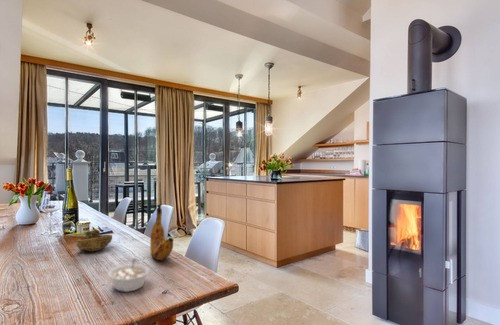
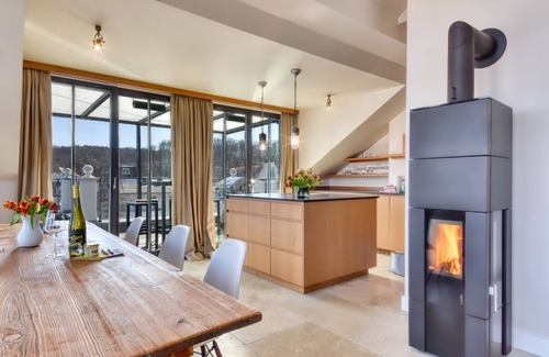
- banana (161, 232)
- legume (128, 276)
- decorative bowl (93, 239)
